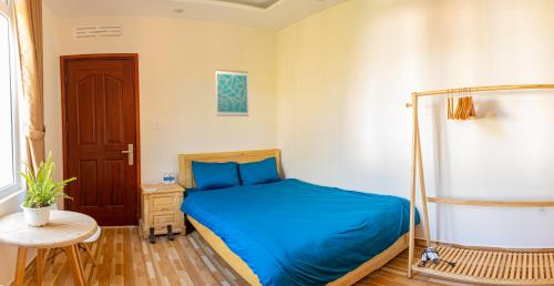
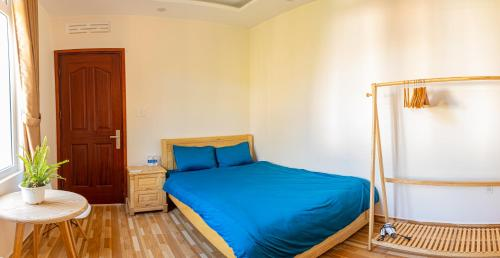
- boots (167, 233)
- wall art (232, 93)
